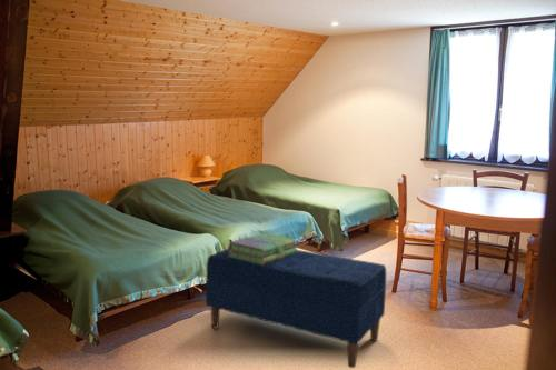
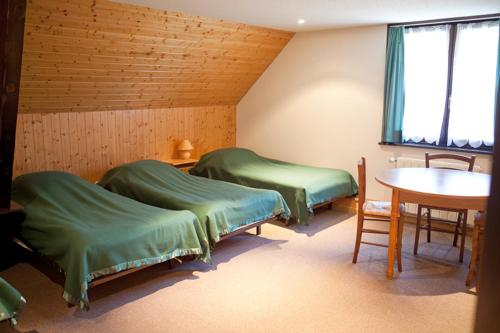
- bench (294, 297)
- stack of books (262, 247)
